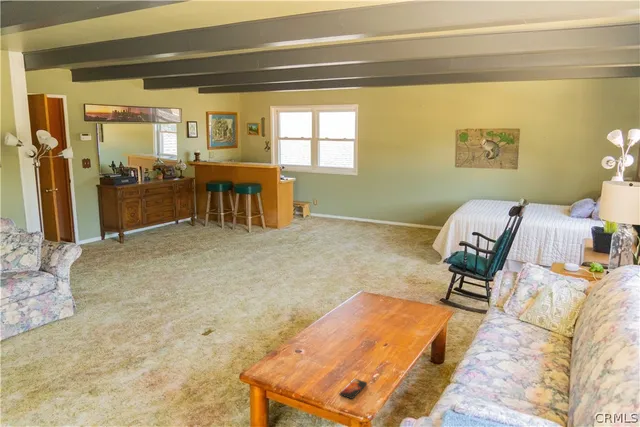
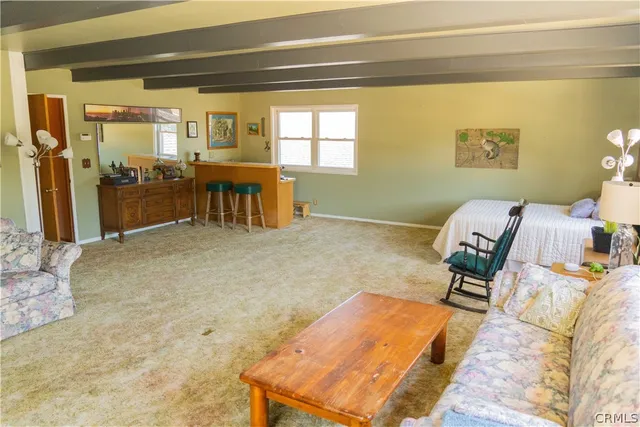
- smartphone (353, 388)
